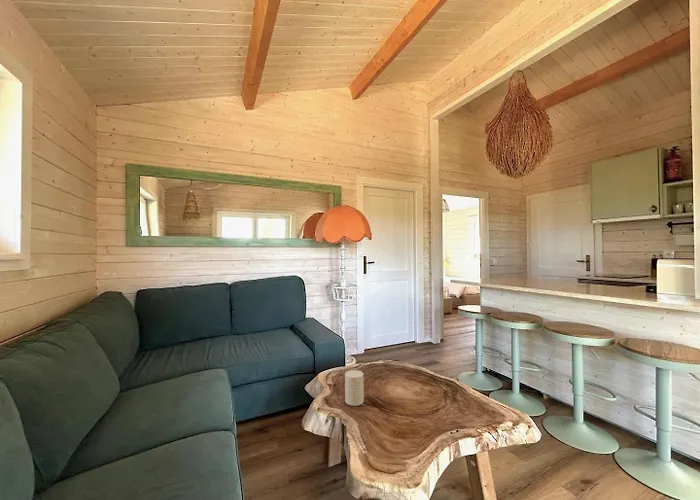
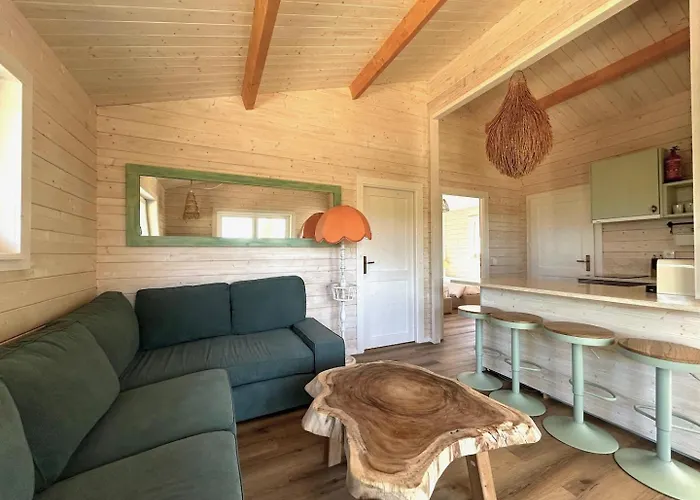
- cup (354, 387)
